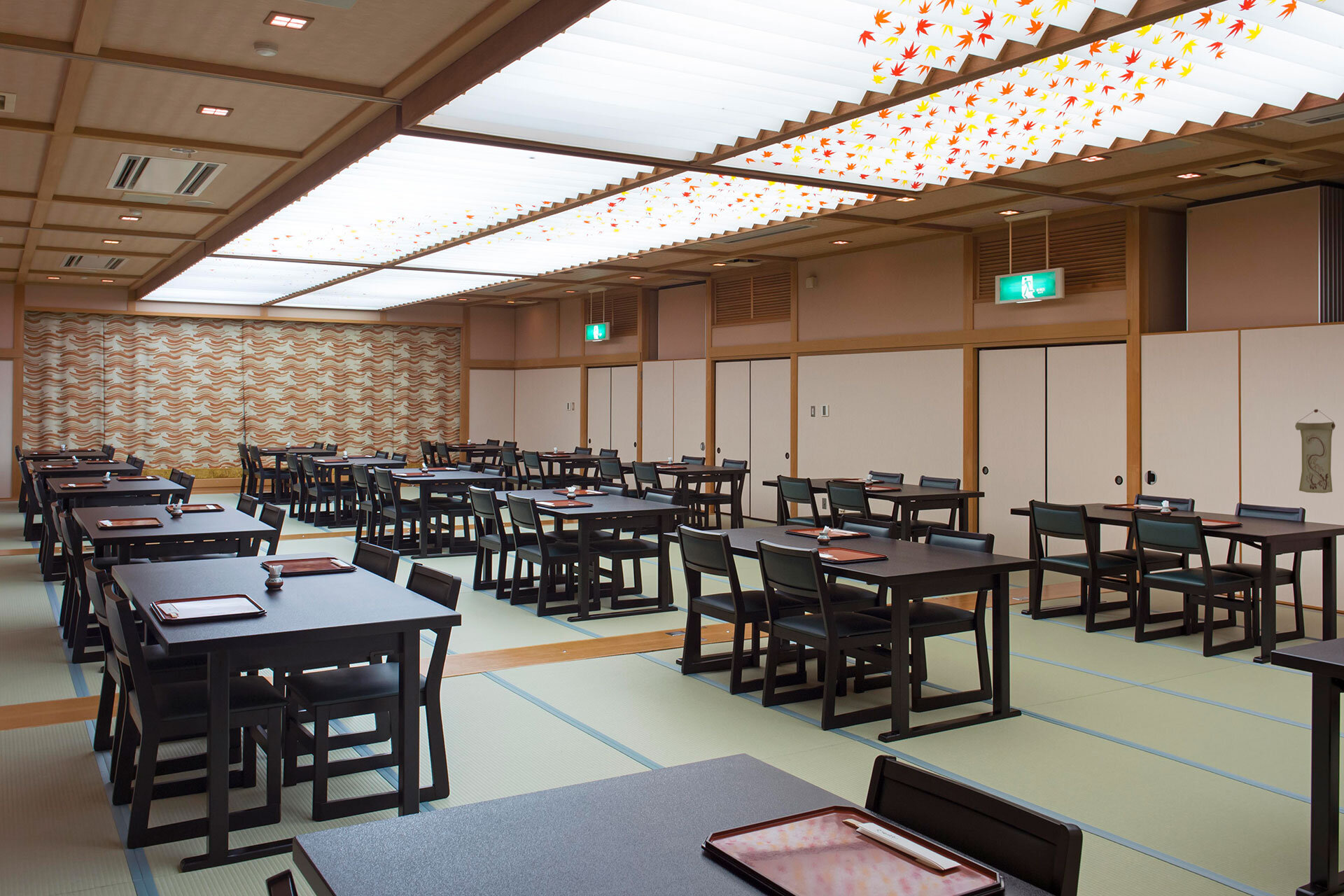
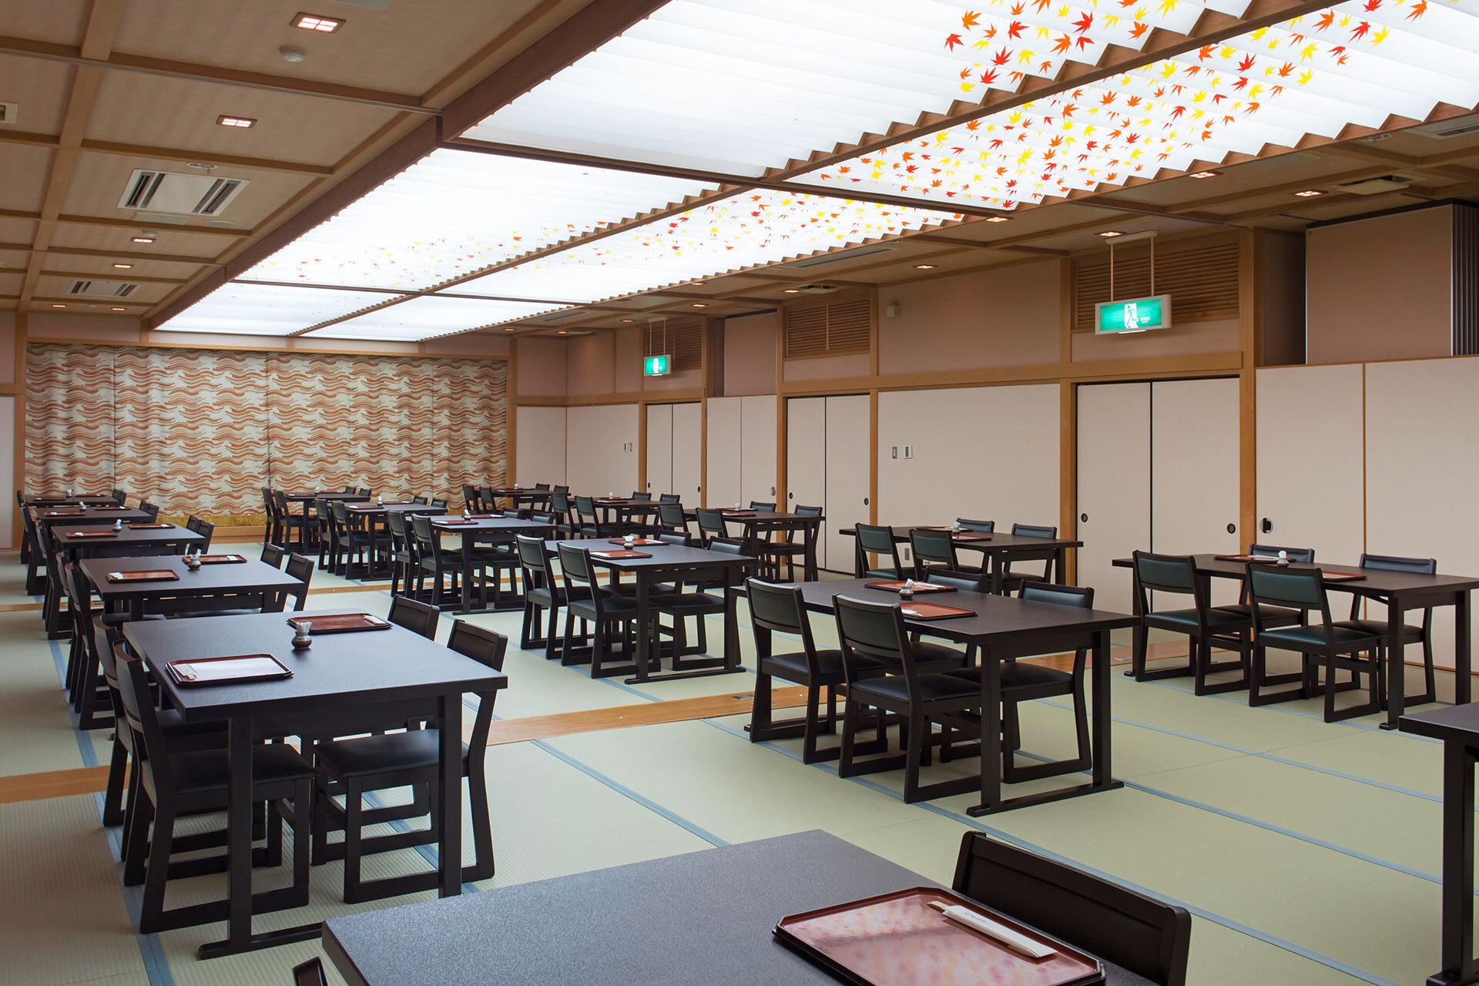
- wall scroll (1315, 451)
